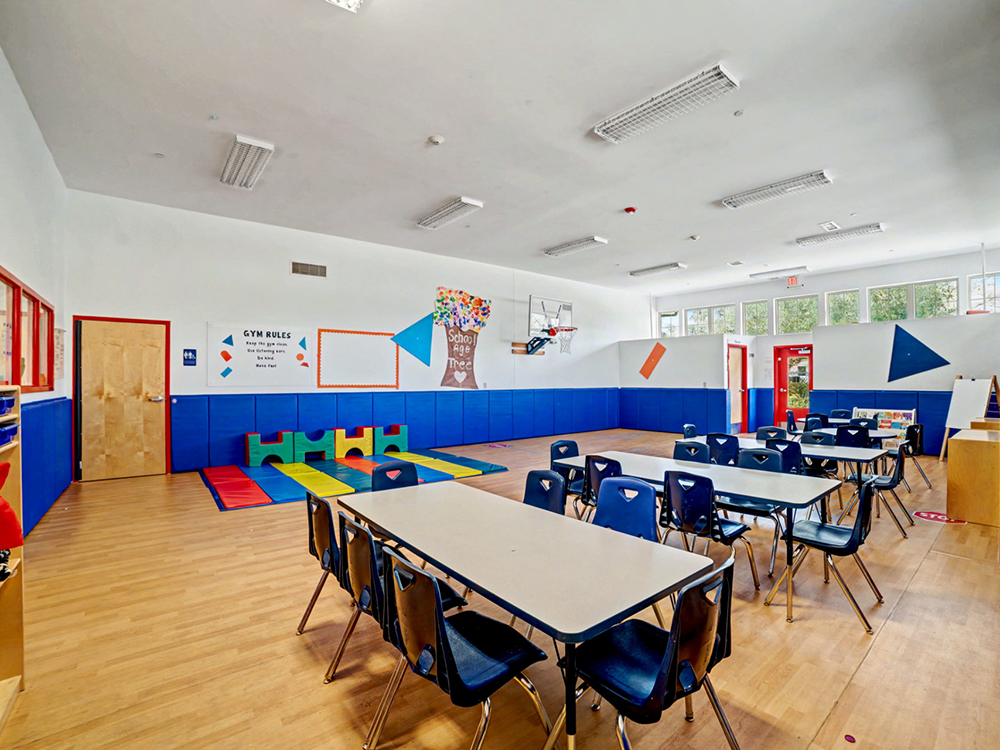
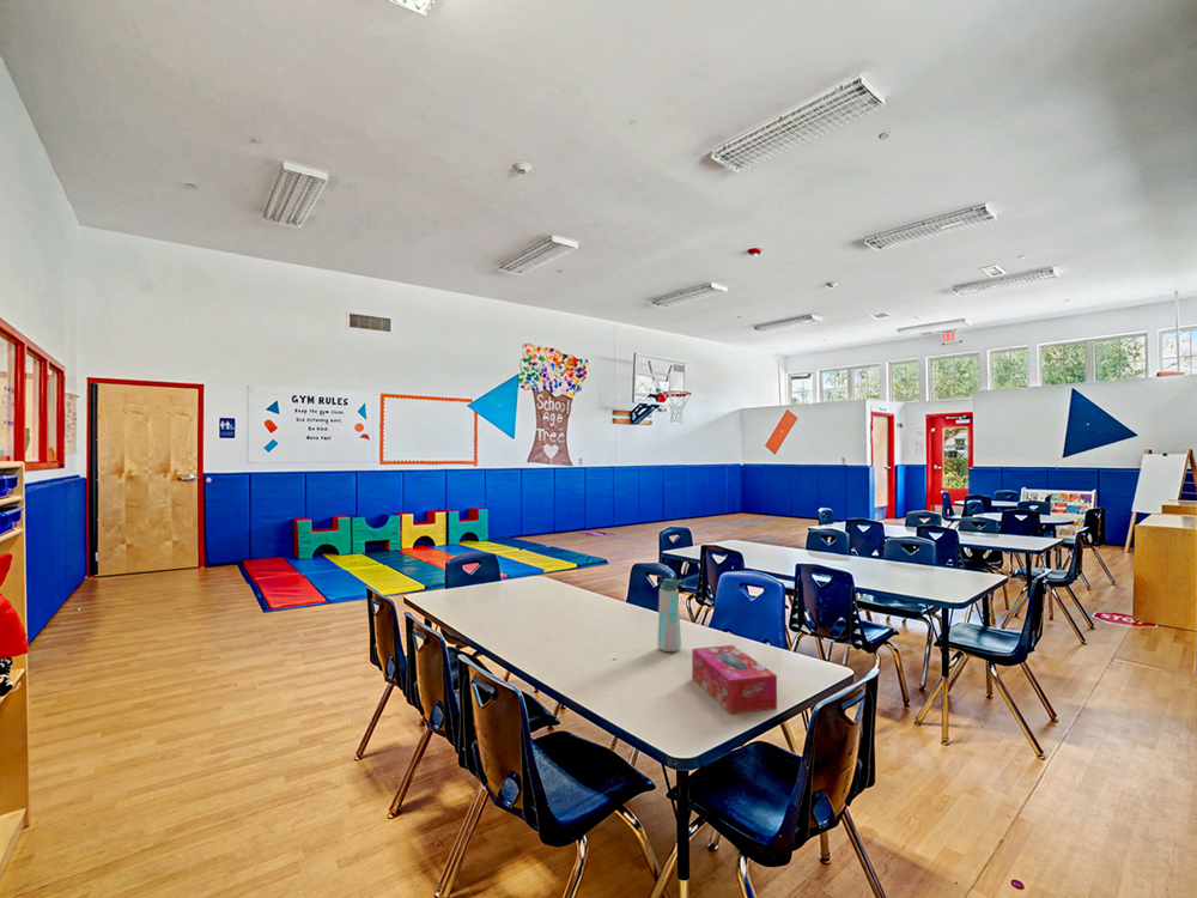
+ tissue box (731, 676)
+ water bottle (670, 613)
